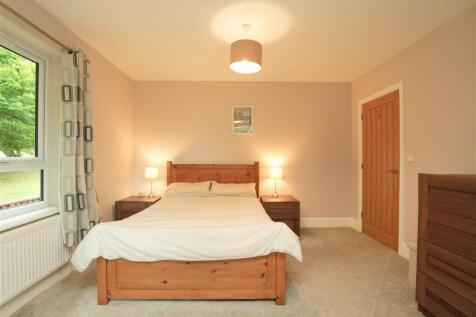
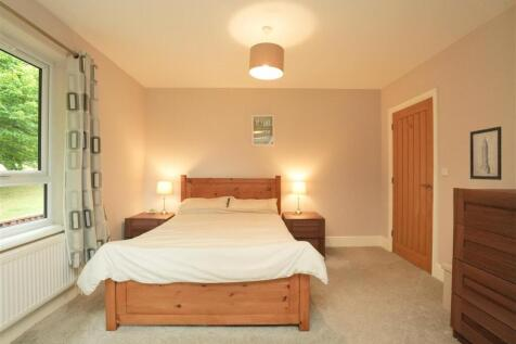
+ wall art (485, 154)
